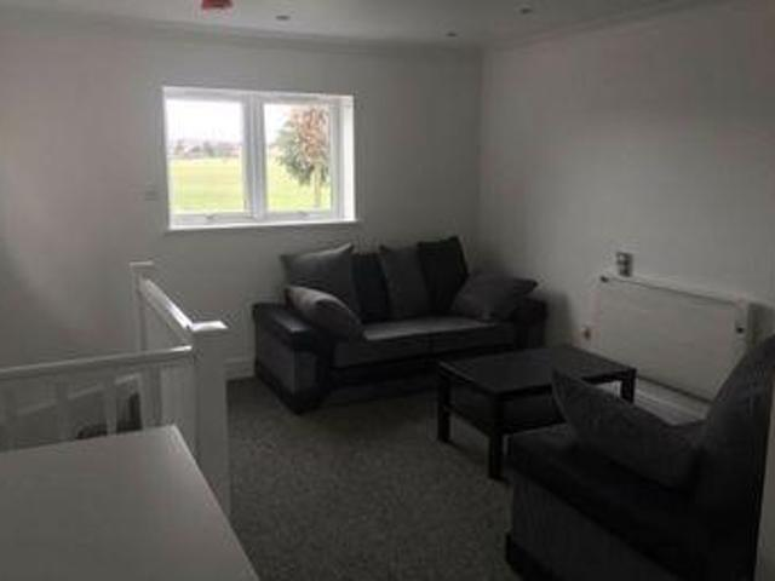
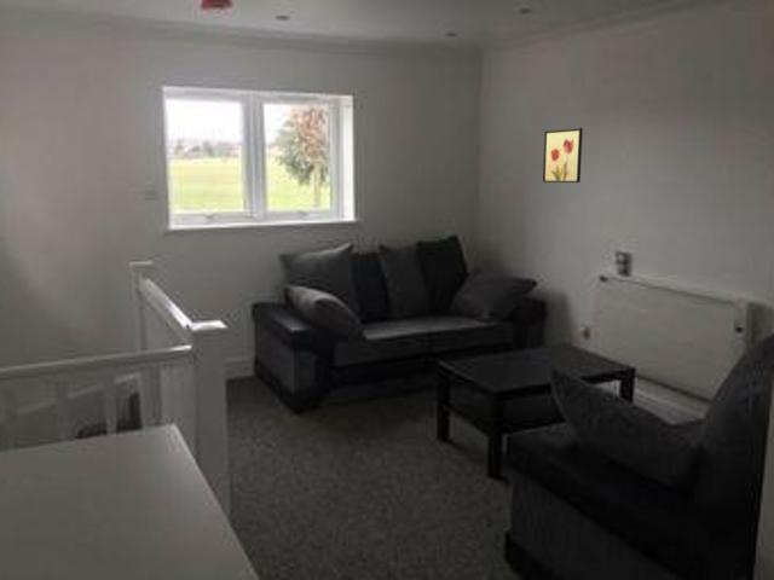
+ wall art (562, 156)
